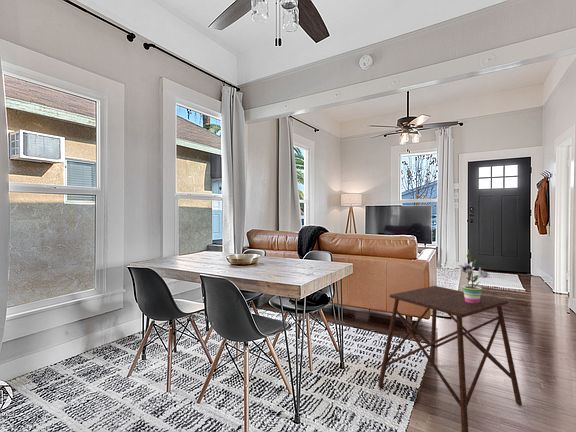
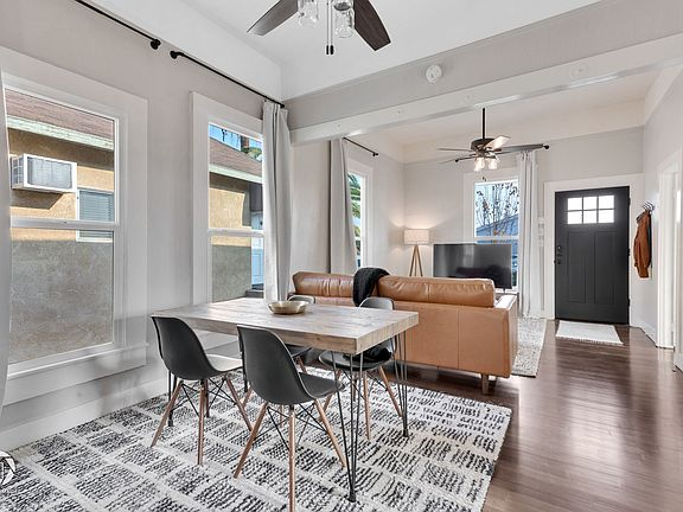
- potted plant (475, 276)
- side table (445, 343)
